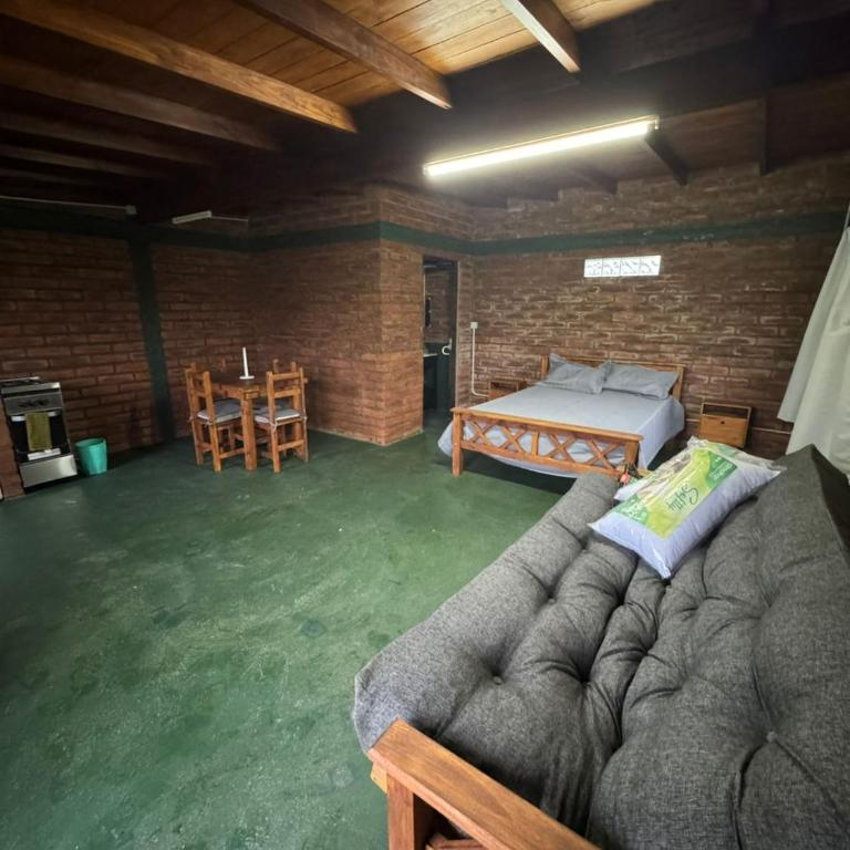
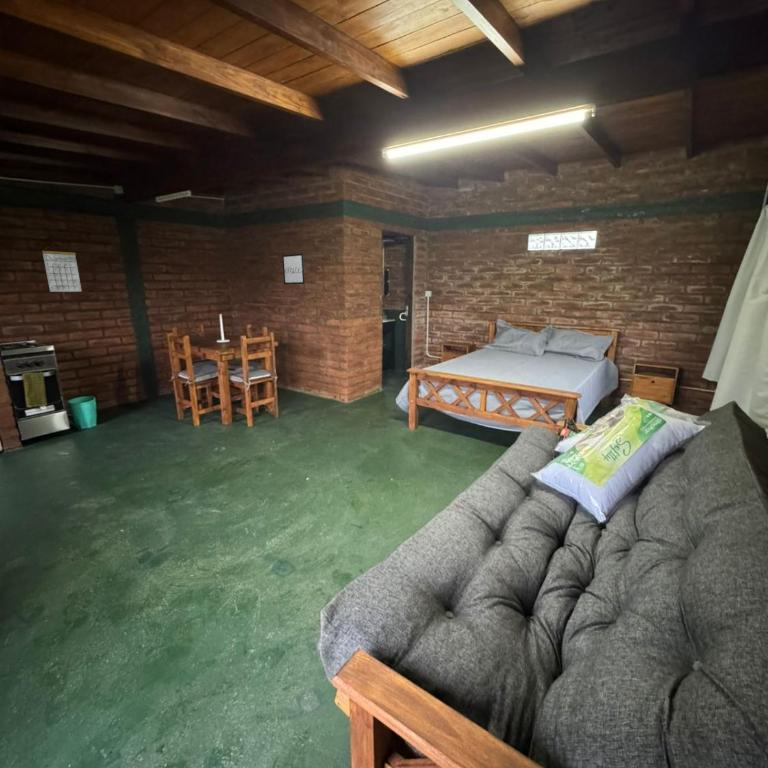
+ wall art (293, 269)
+ calendar (61, 267)
